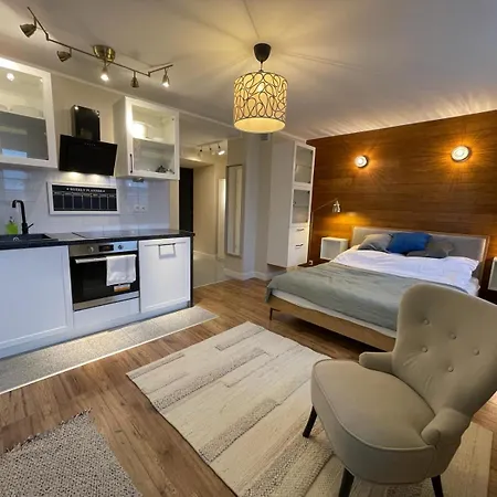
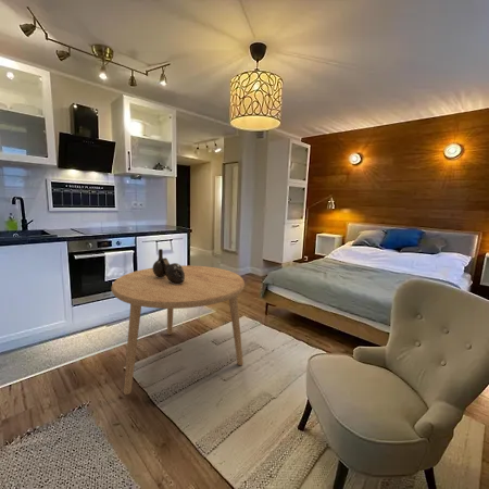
+ dining table (172, 321)
+ decorative vase (168, 265)
